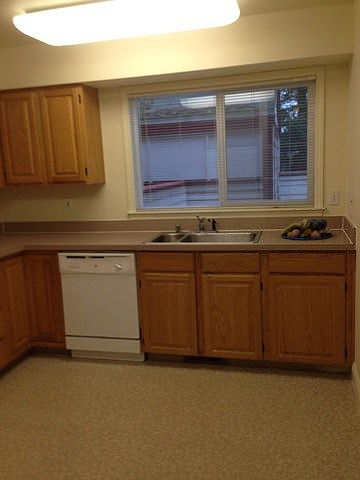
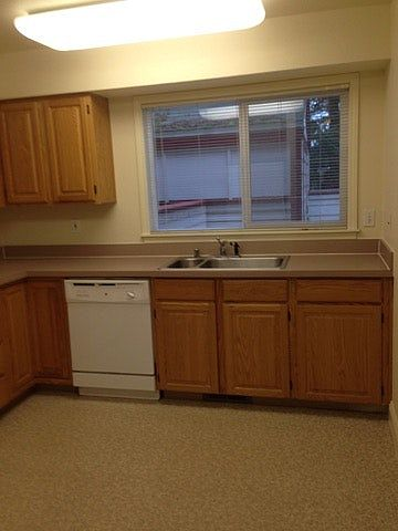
- fruit bowl (306, 227)
